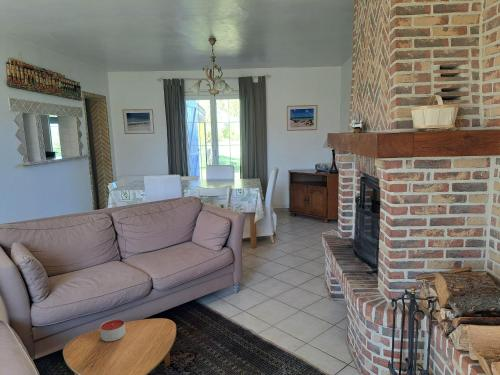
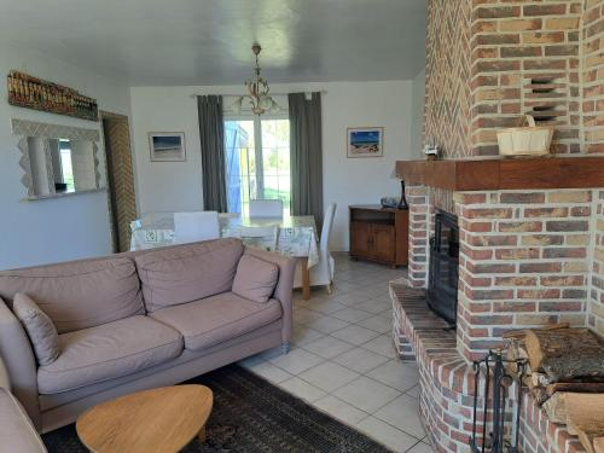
- candle (112, 329)
